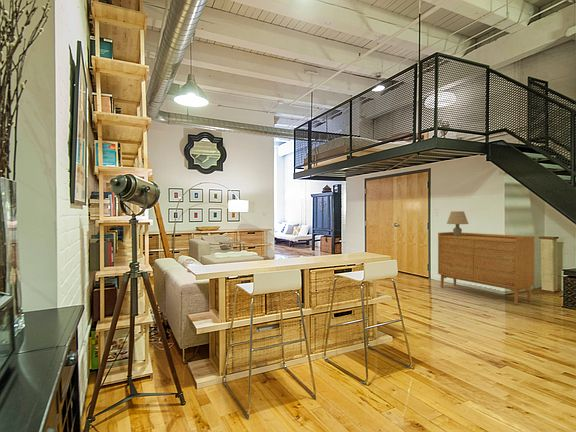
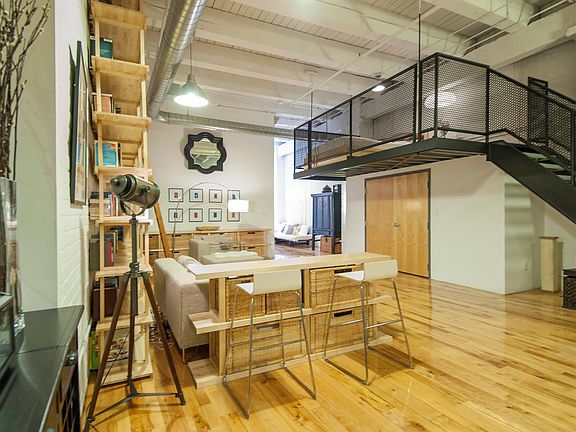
- sideboard (482, 264)
- table lamp (457, 223)
